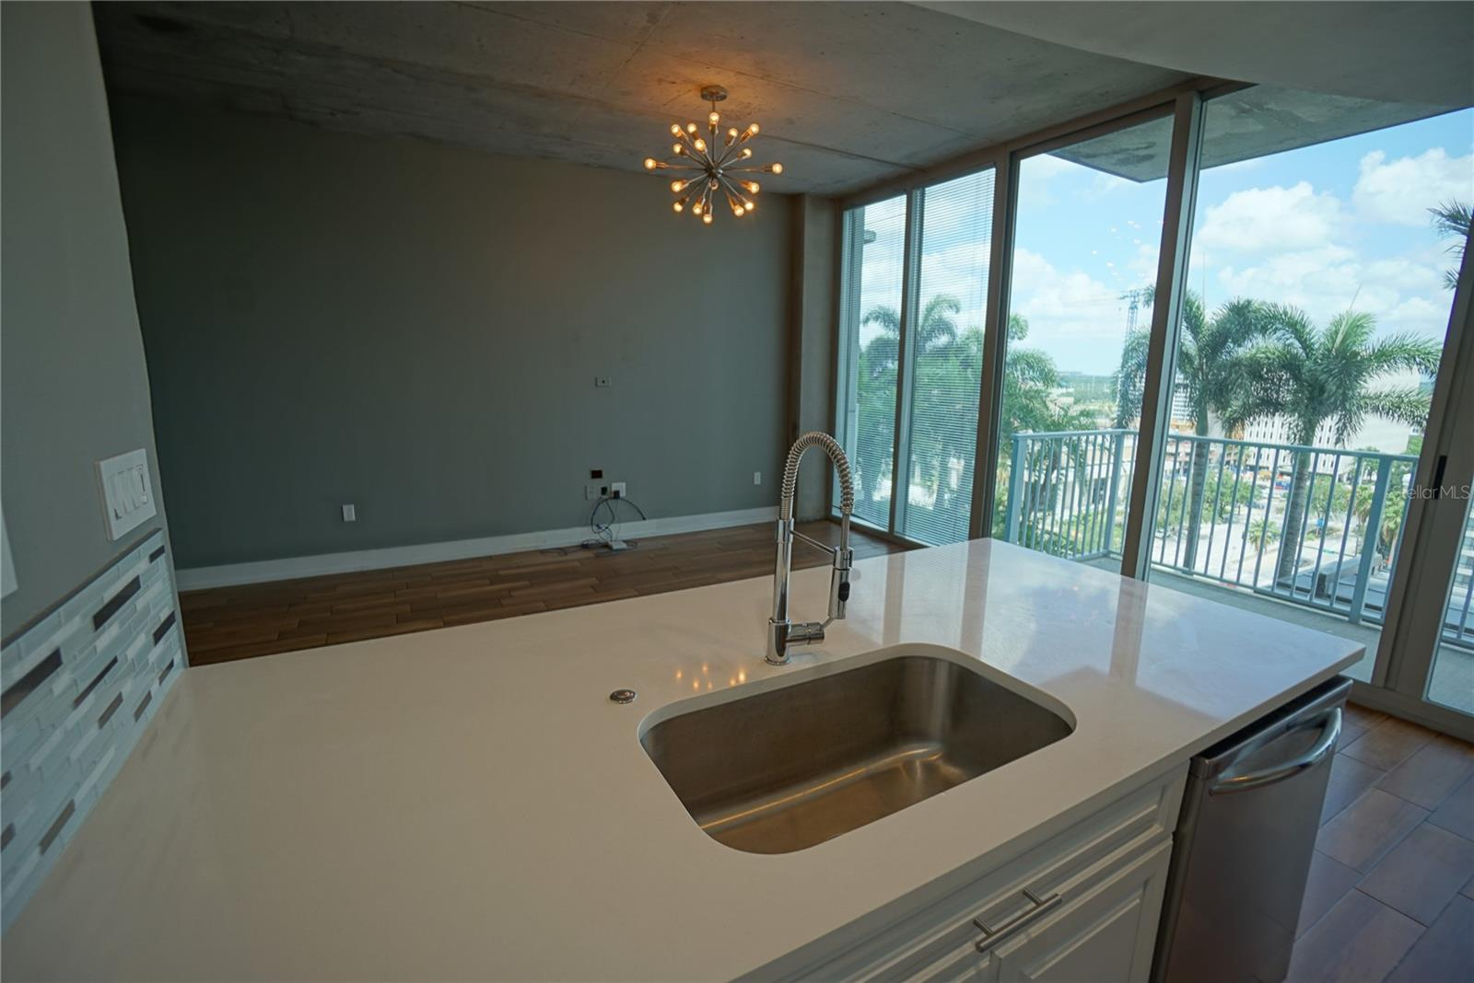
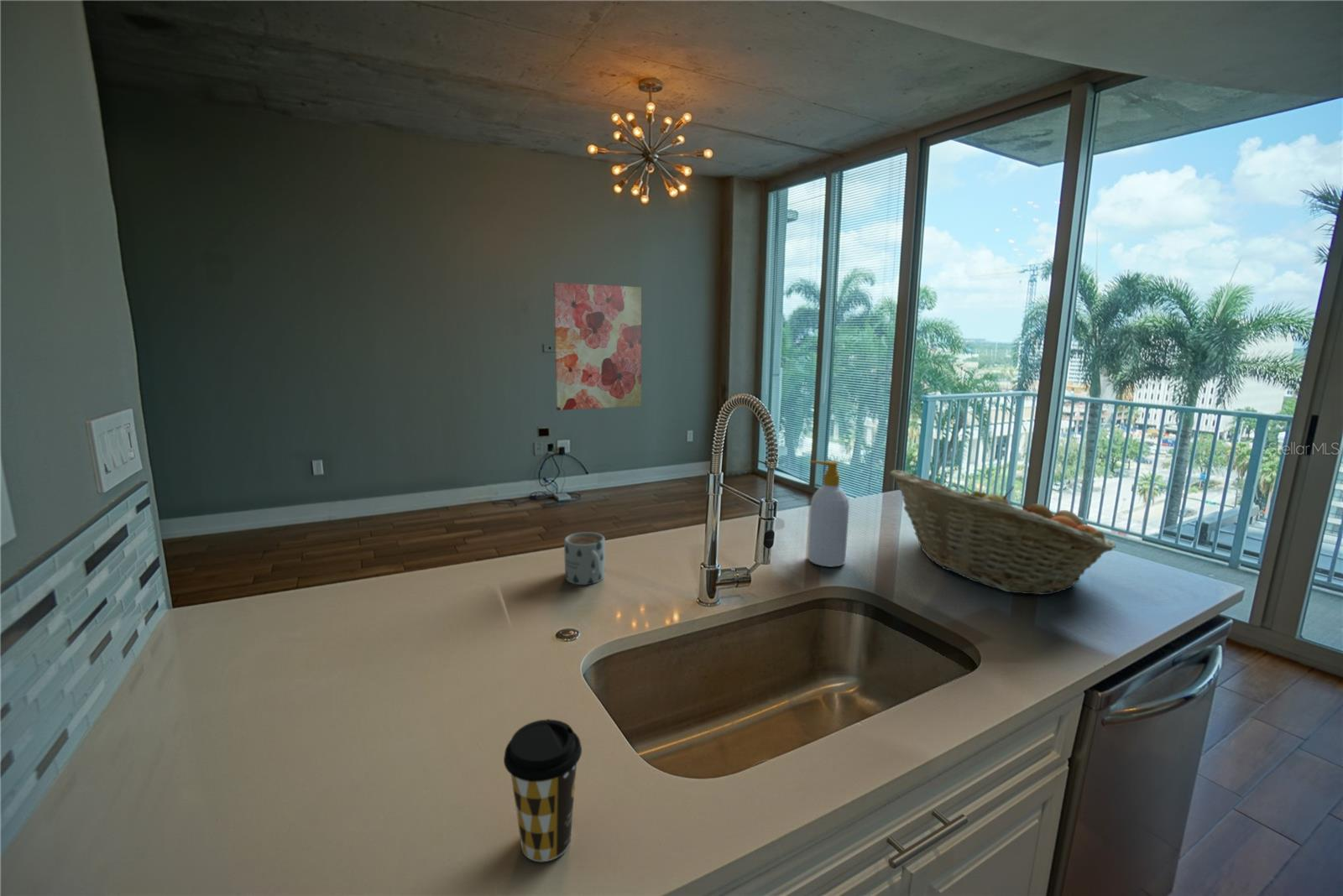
+ fruit basket (989, 521)
+ mug (588, 560)
+ soap bottle (828, 512)
+ coffee cup (544, 790)
+ wall art (599, 347)
